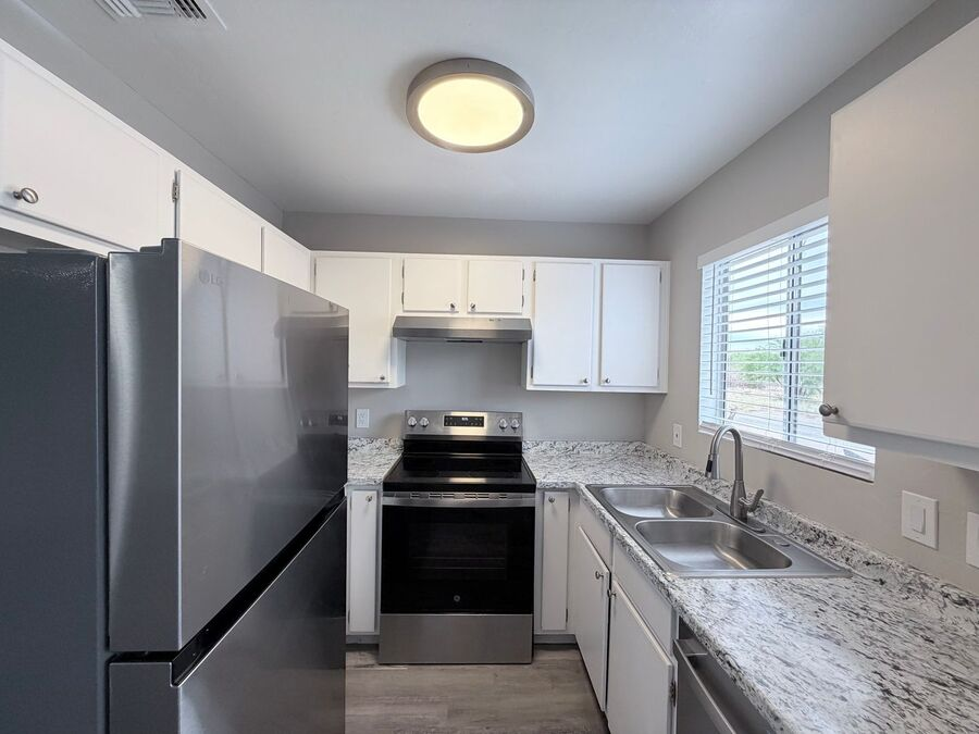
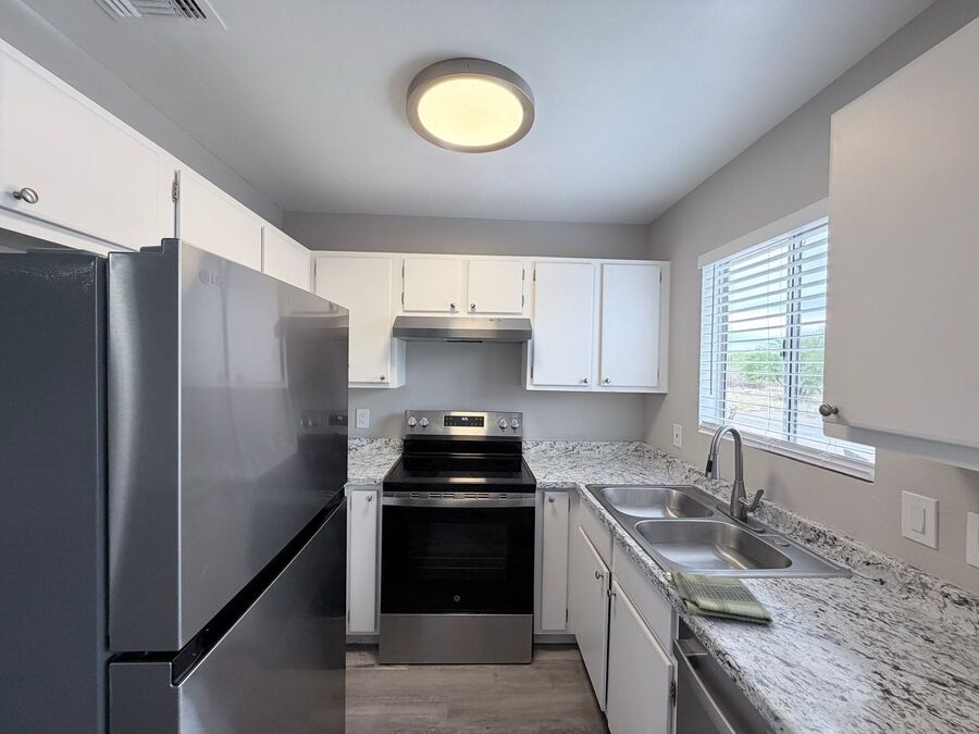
+ dish towel (715, 593)
